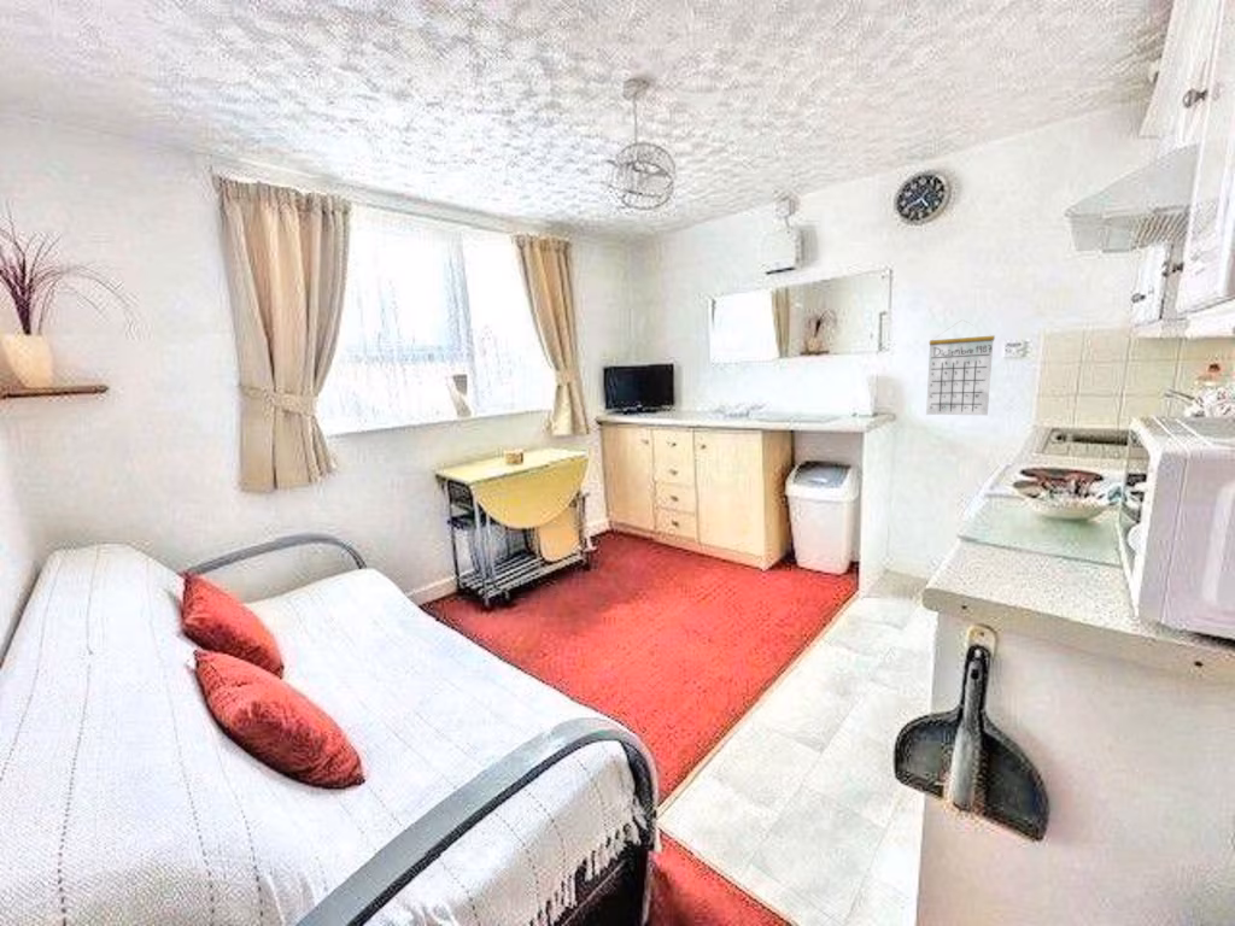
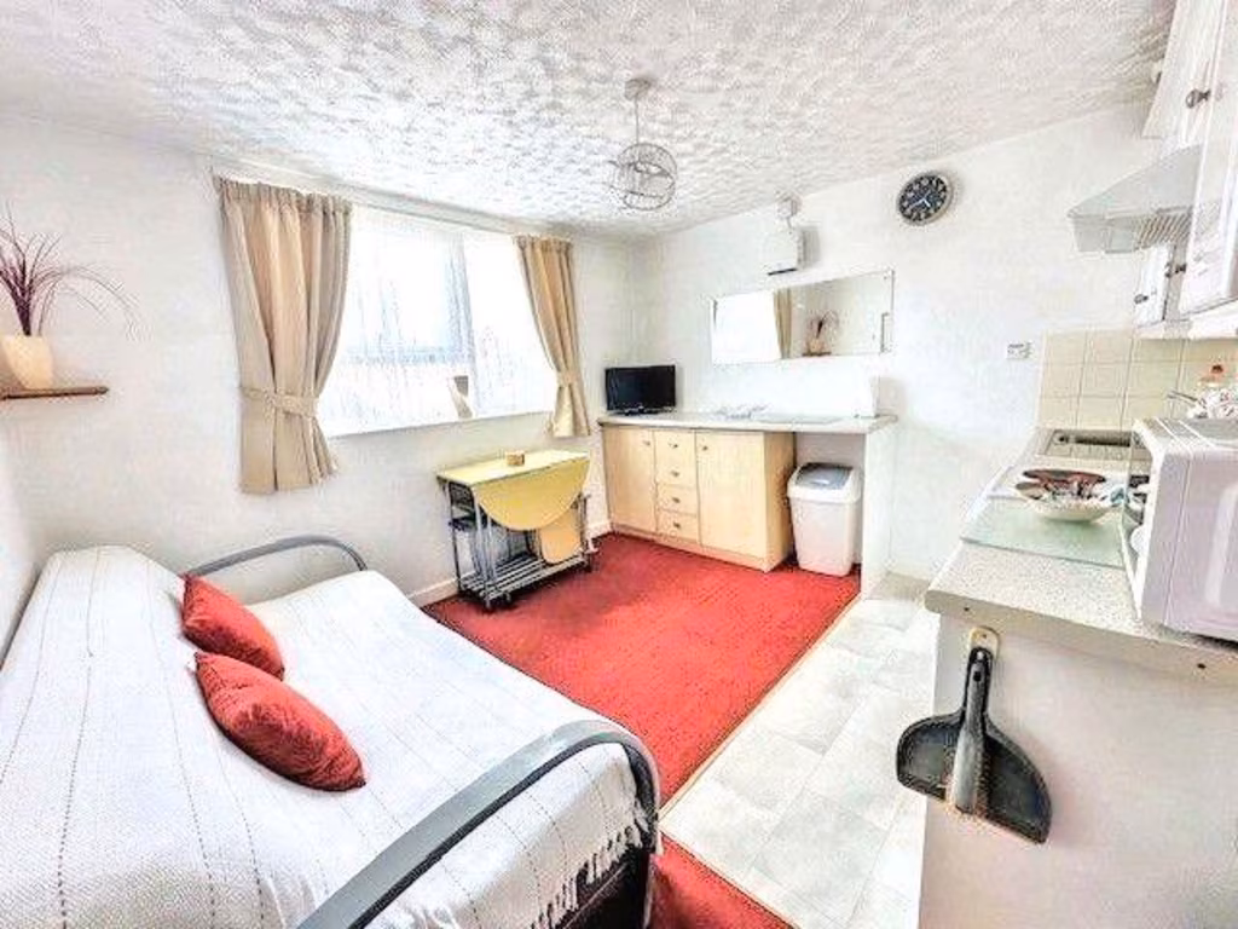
- calendar (959, 368)
